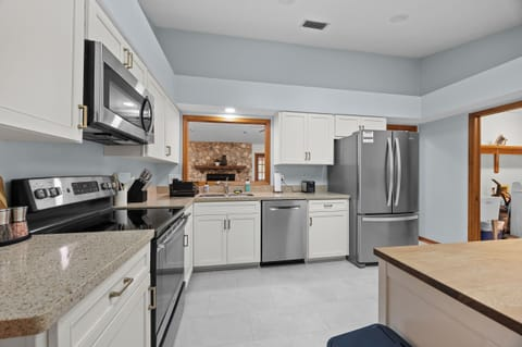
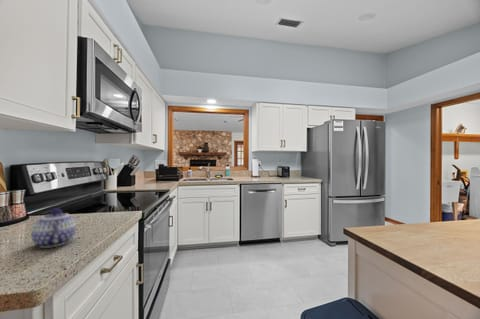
+ teapot (54, 226)
